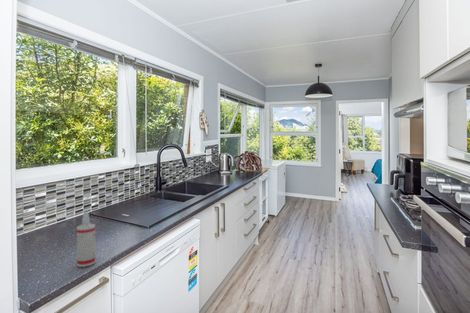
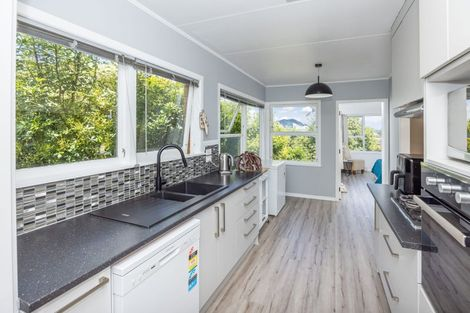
- spray bottle (86, 237)
